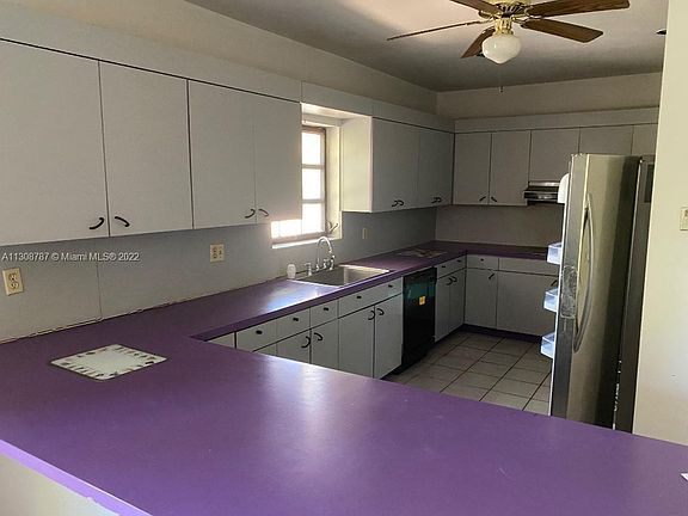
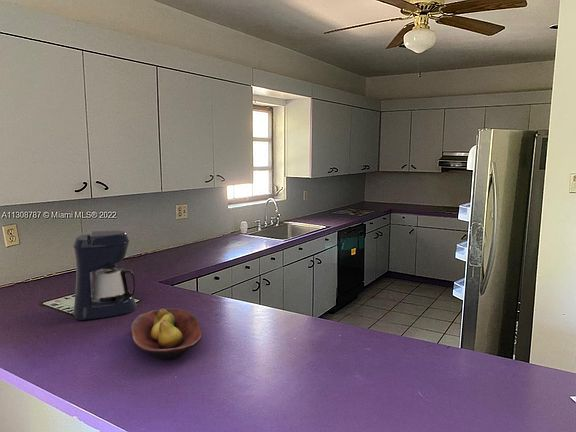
+ fruit bowl (166, 328)
+ coffee maker (102, 271)
